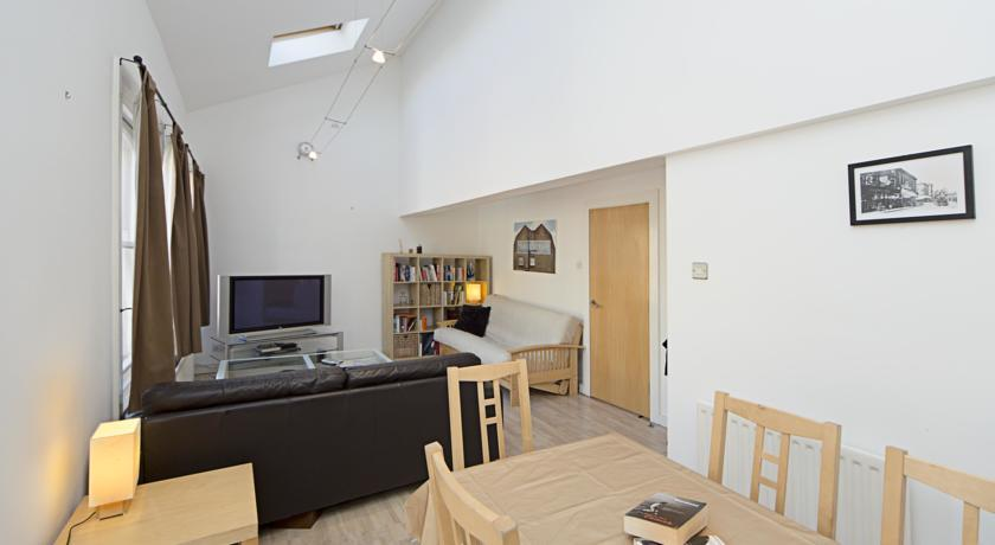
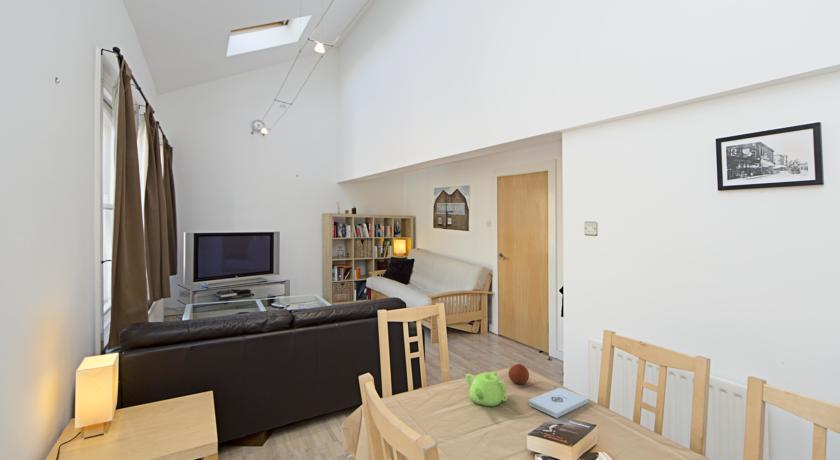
+ teapot (485, 386)
+ notepad (558, 401)
+ fruit (518, 373)
